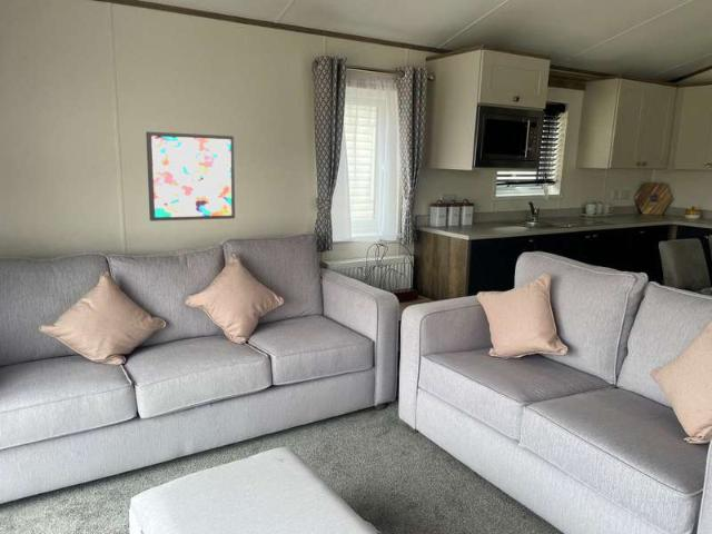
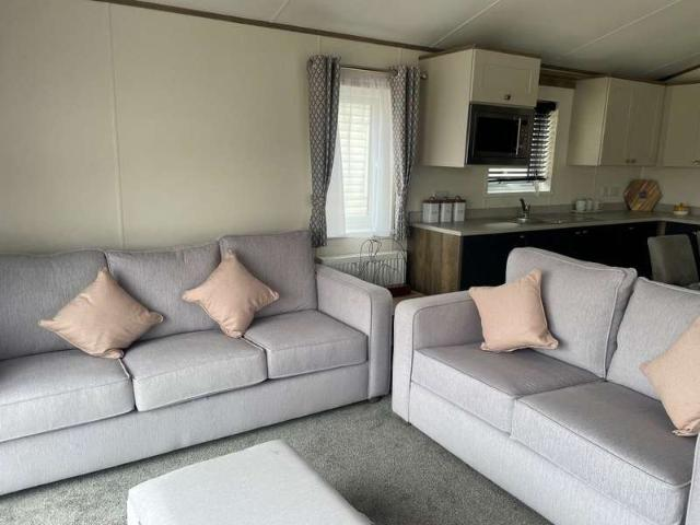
- wall art (192, 177)
